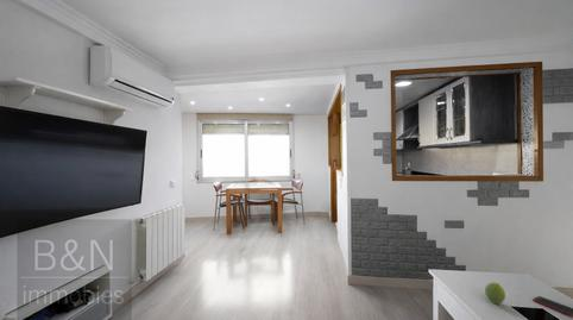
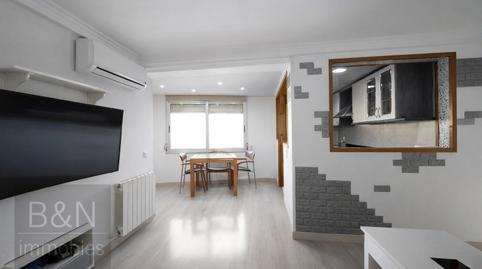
- cell phone (555, 306)
- fruit (495, 293)
